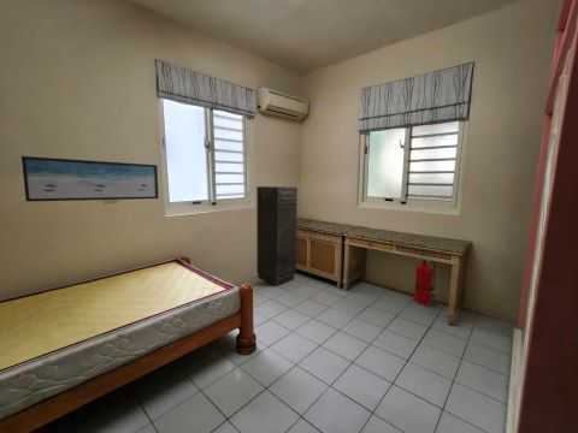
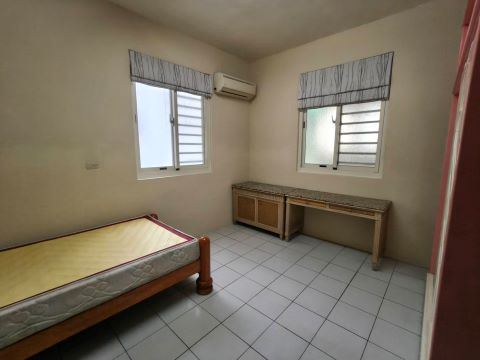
- fire extinguisher (425, 279)
- storage cabinet (277, 233)
- wall art (100, 180)
